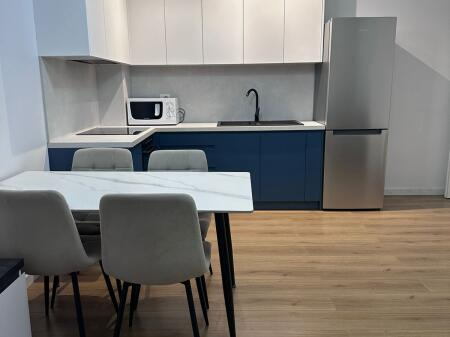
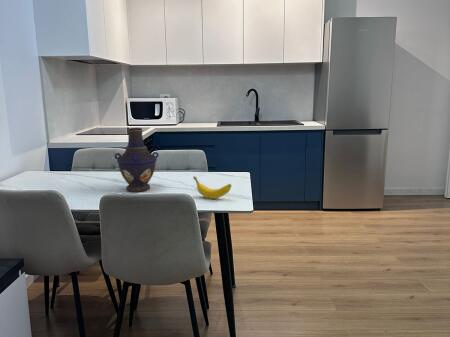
+ vase (136, 159)
+ banana (212, 189)
